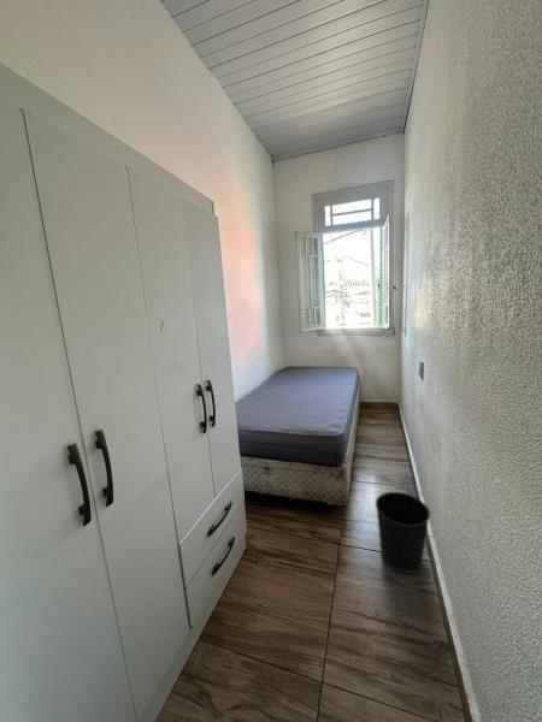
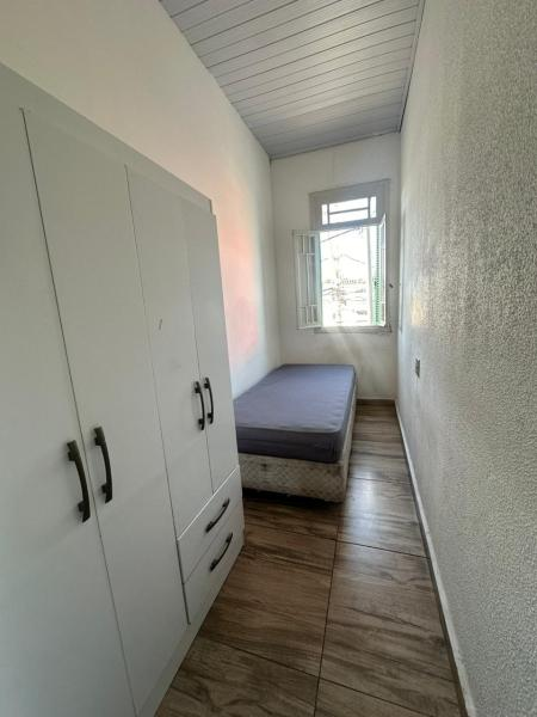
- wastebasket (401, 532)
